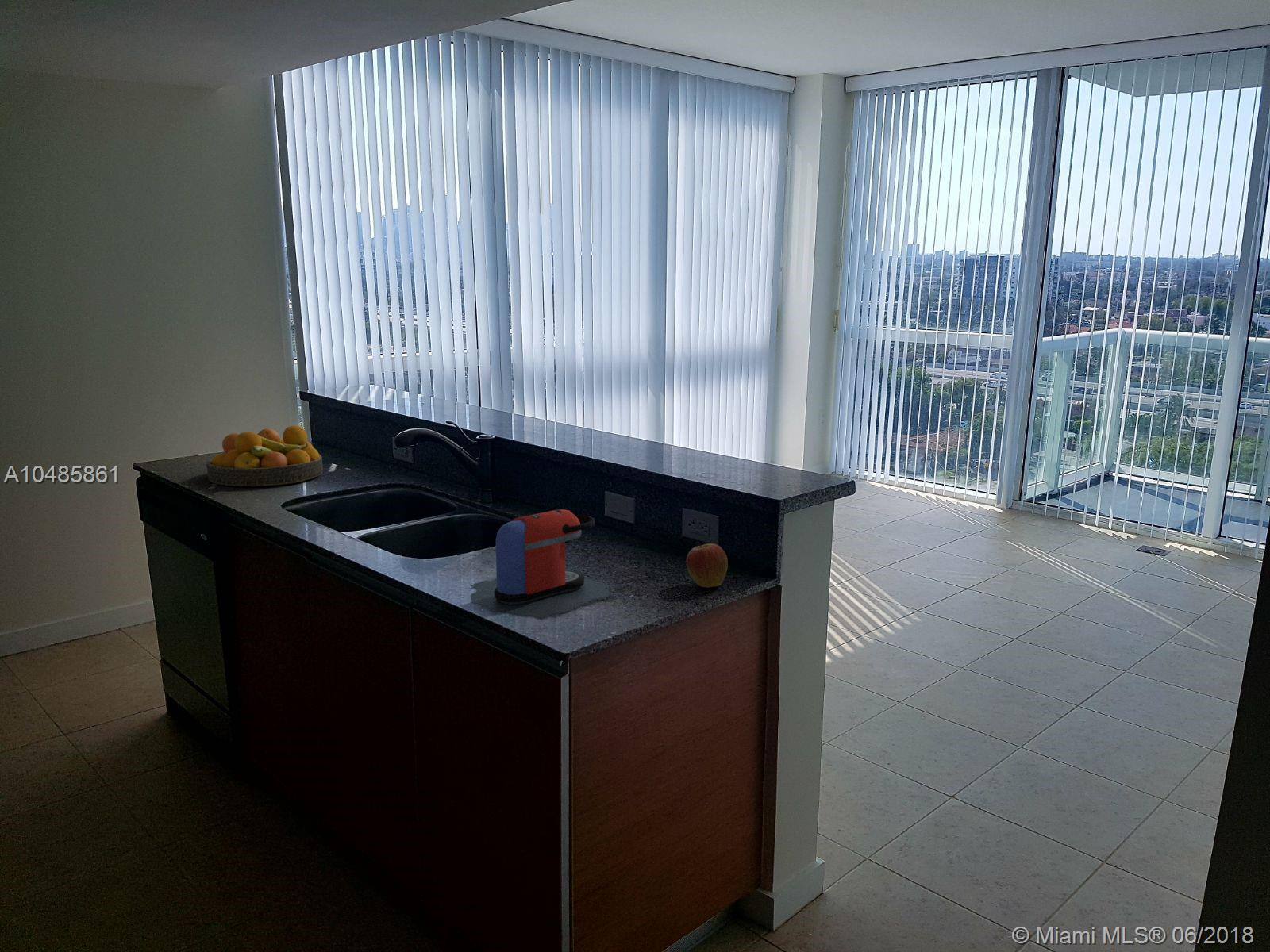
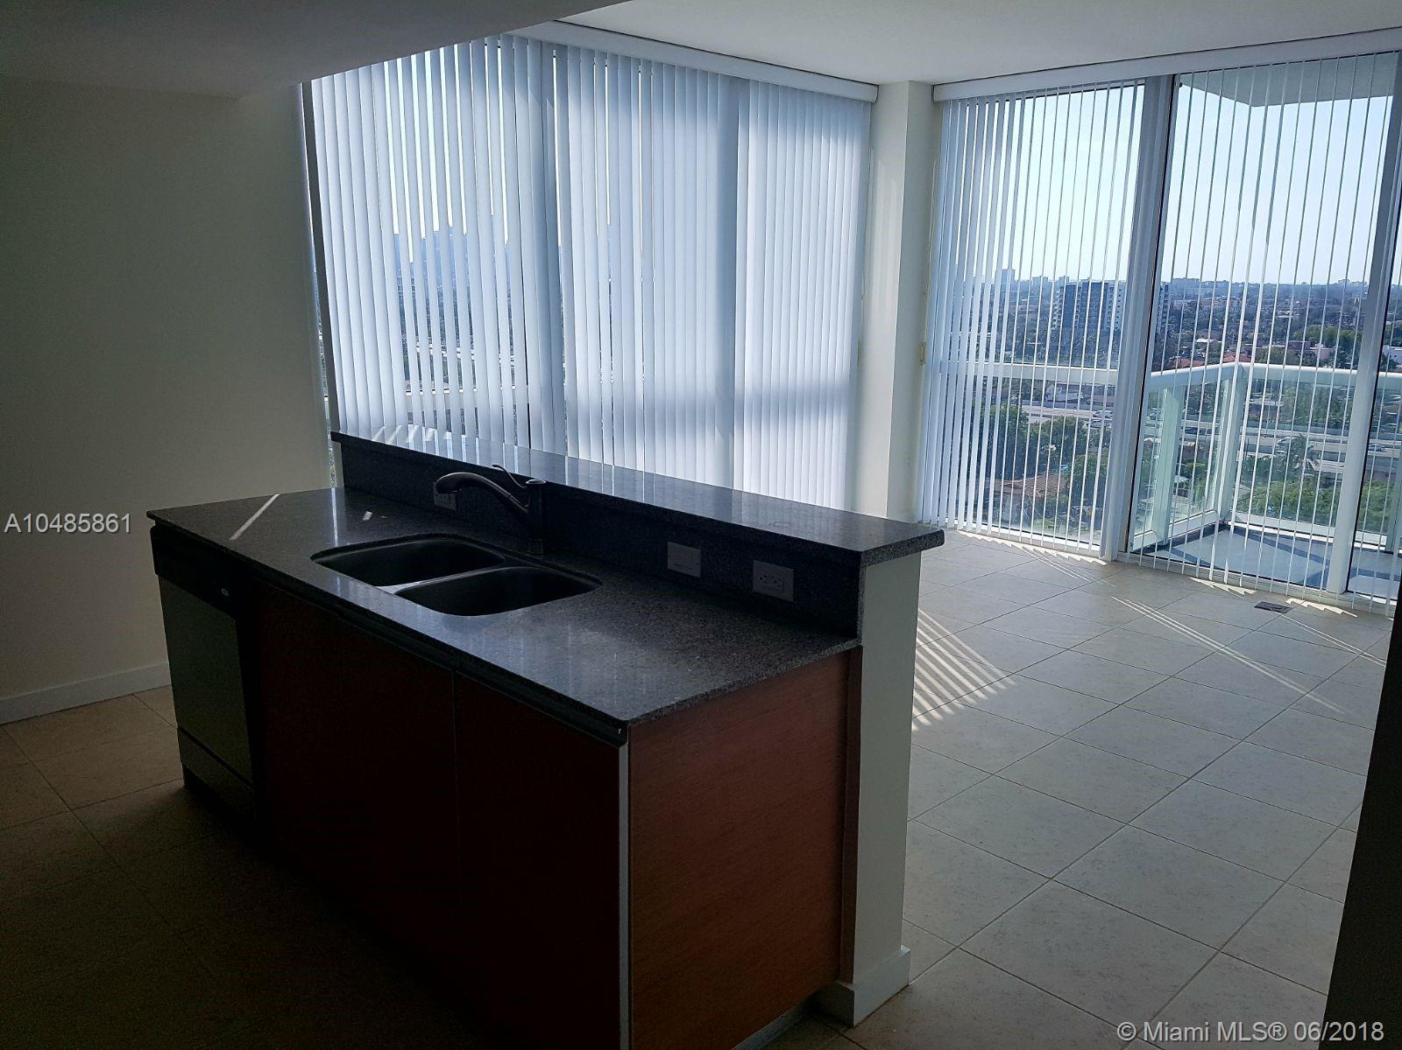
- fruit bowl (265, 451)
- apple (706, 562)
- coffee maker (540, 553)
